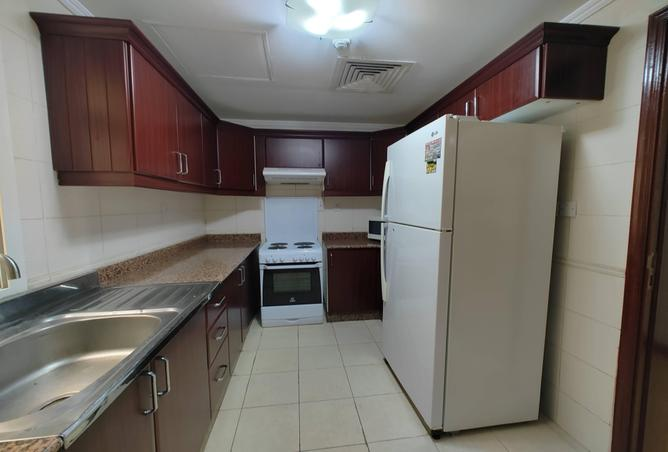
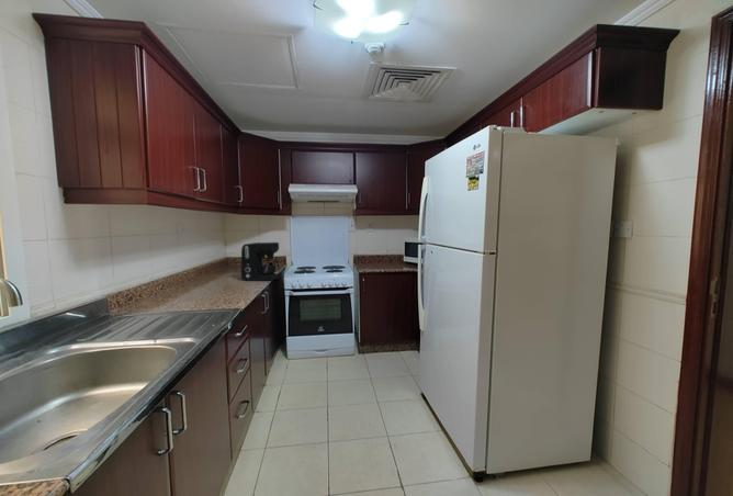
+ coffee maker (261, 260)
